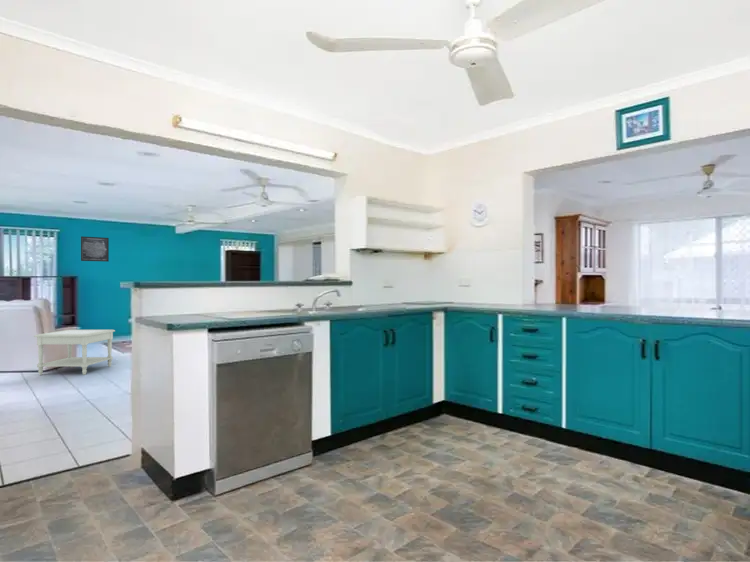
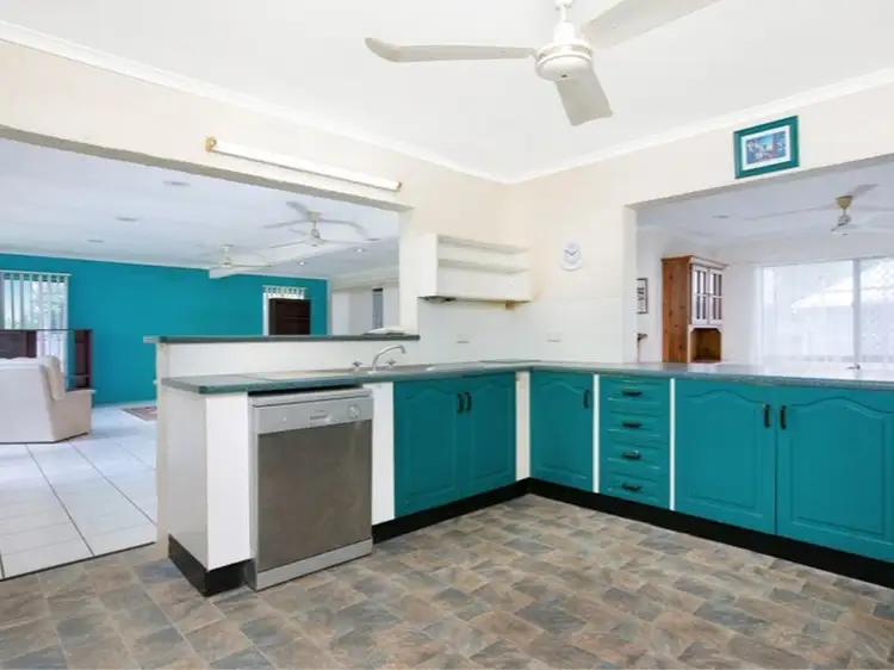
- side table (71, 351)
- wall art (95, 249)
